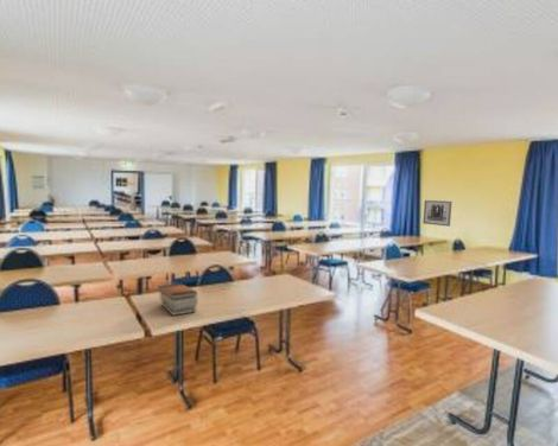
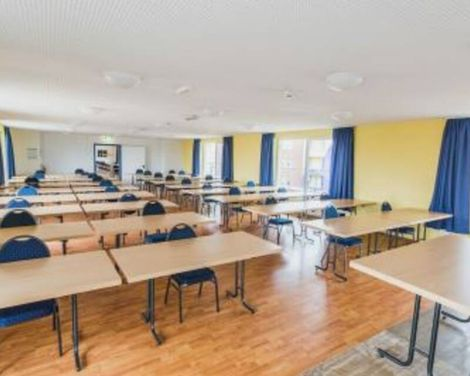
- book stack (177, 298)
- wall art (437, 212)
